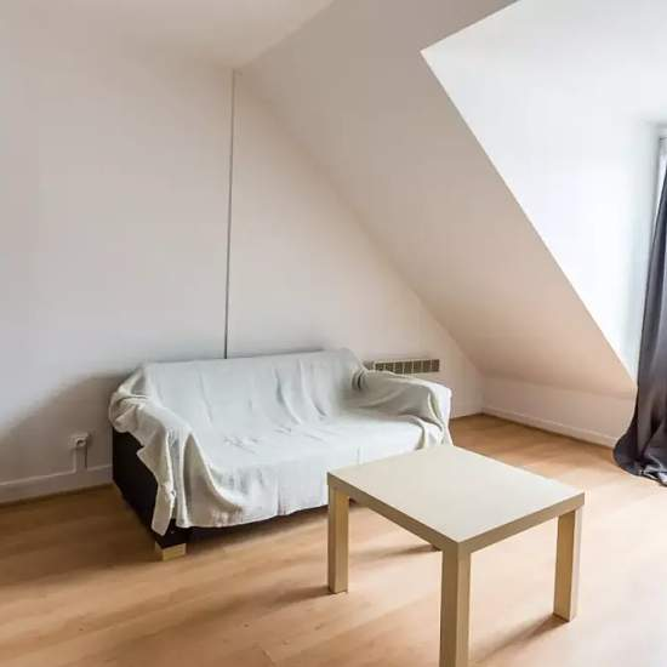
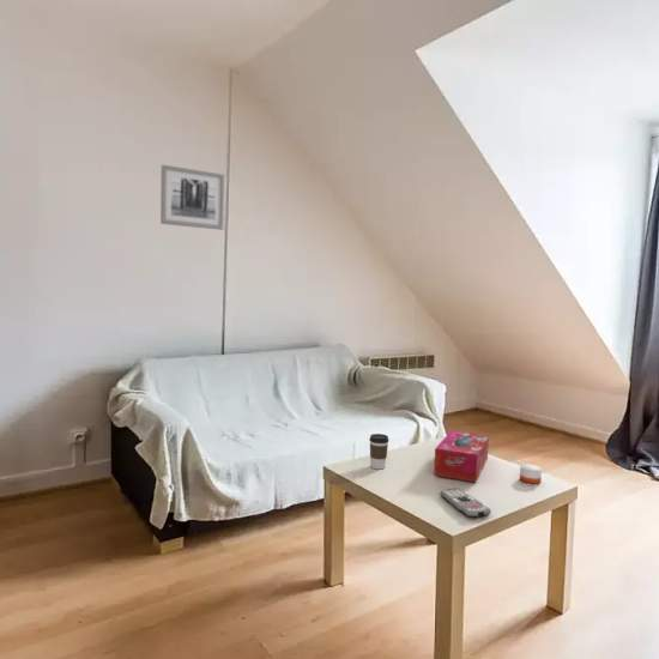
+ remote control (462, 502)
+ wall art (193, 198)
+ tissue box (462, 454)
+ coffee cup (379, 451)
+ candle (531, 466)
